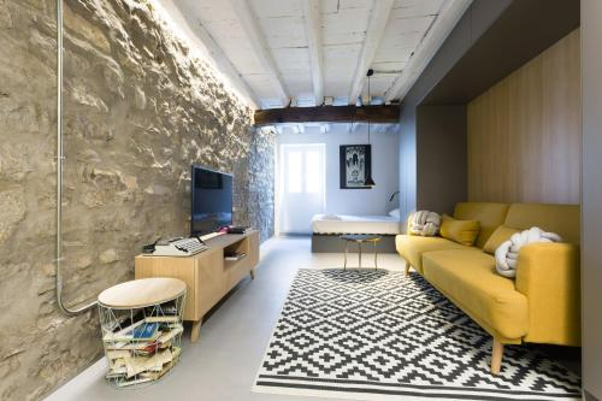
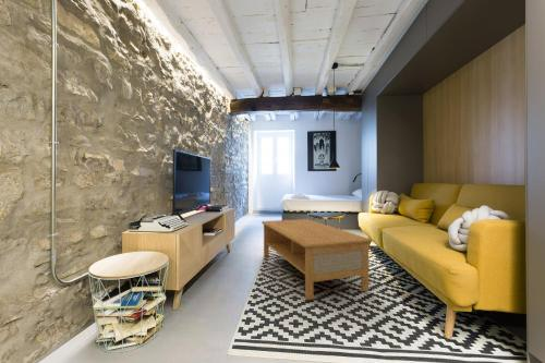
+ coffee table (306, 250)
